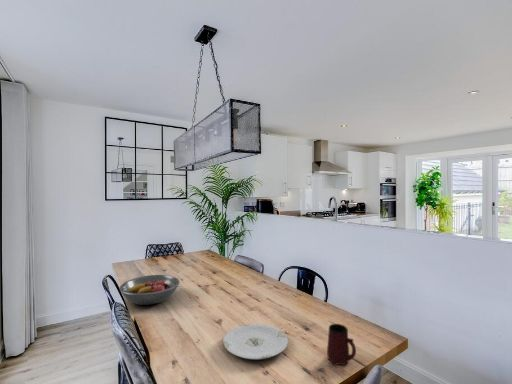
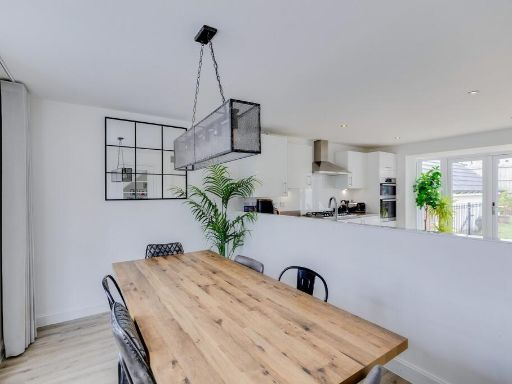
- fruit bowl (150, 289)
- plate (255, 341)
- mug (341, 344)
